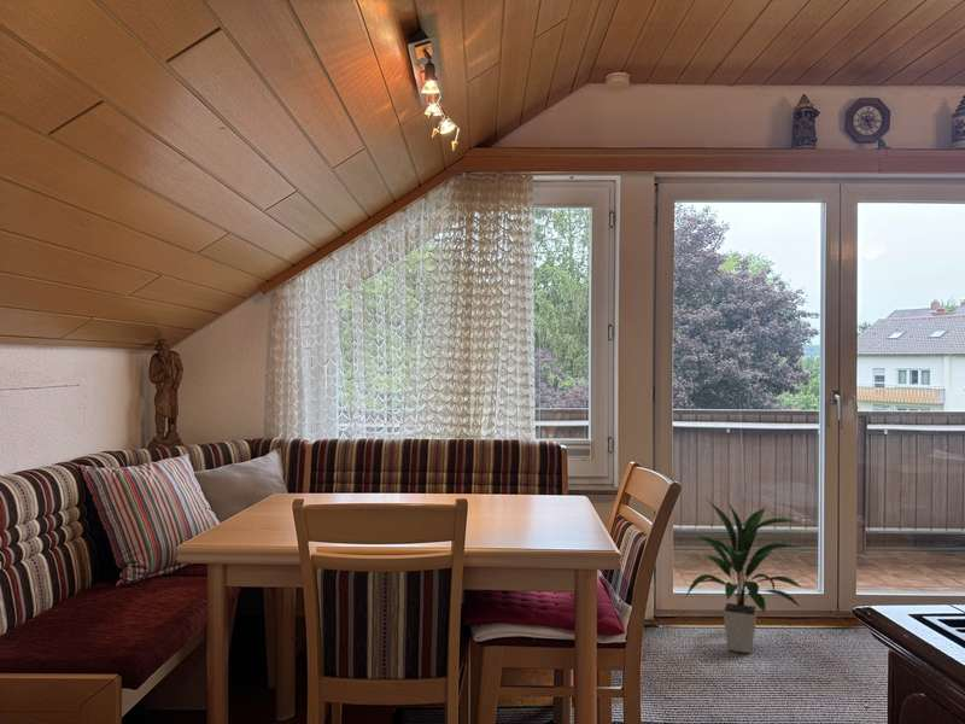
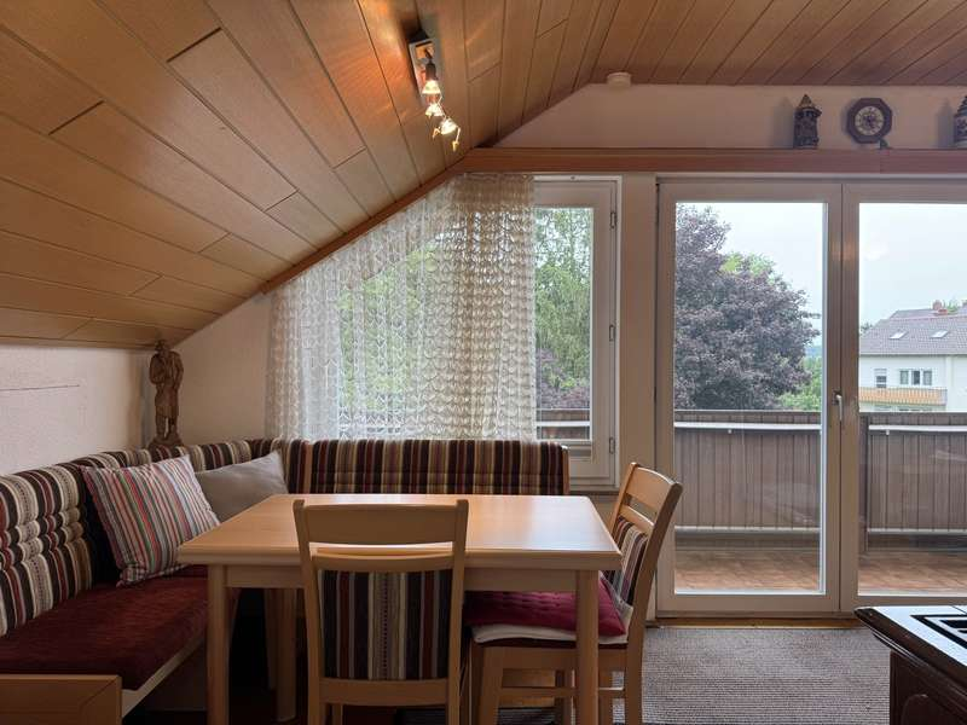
- indoor plant (744, 573)
